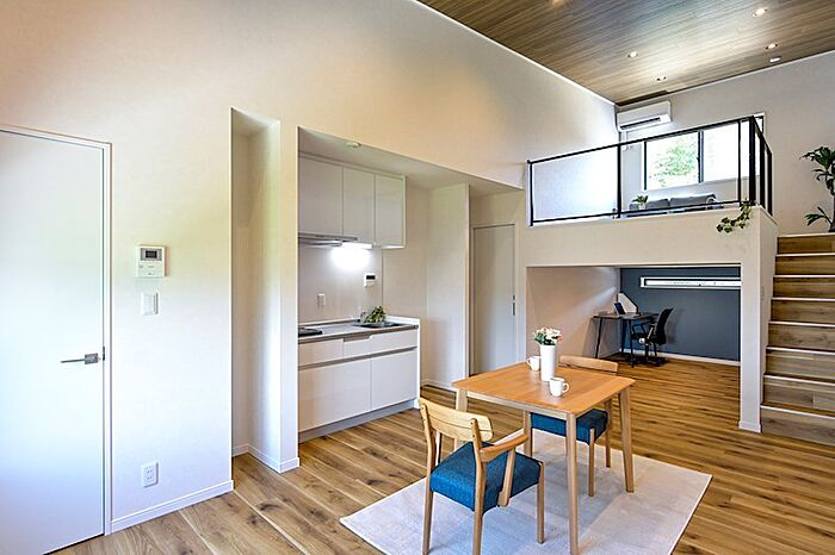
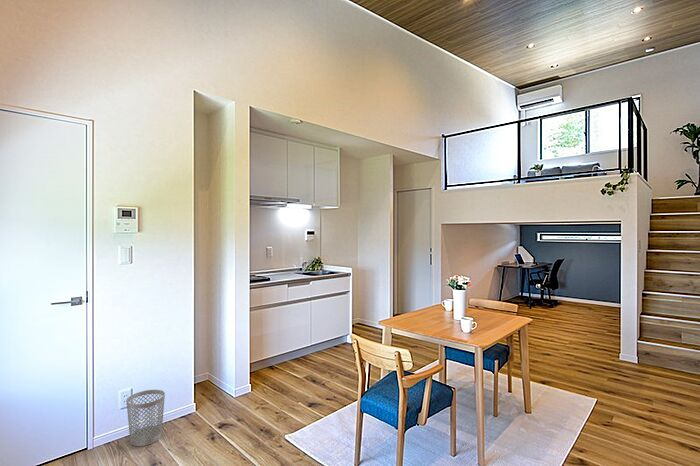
+ wastebasket (146, 418)
